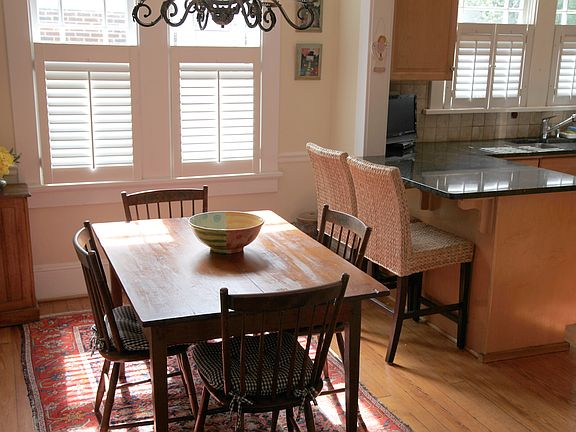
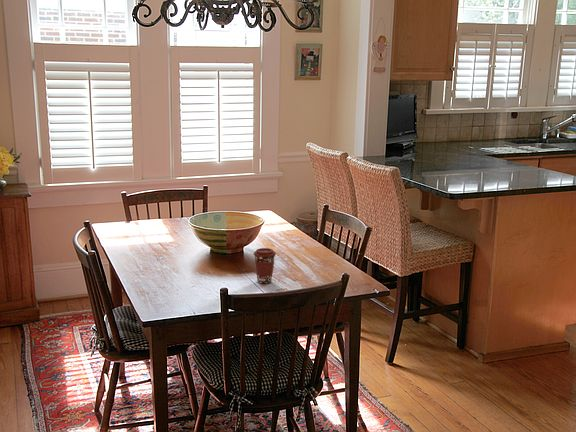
+ coffee cup (264, 265)
